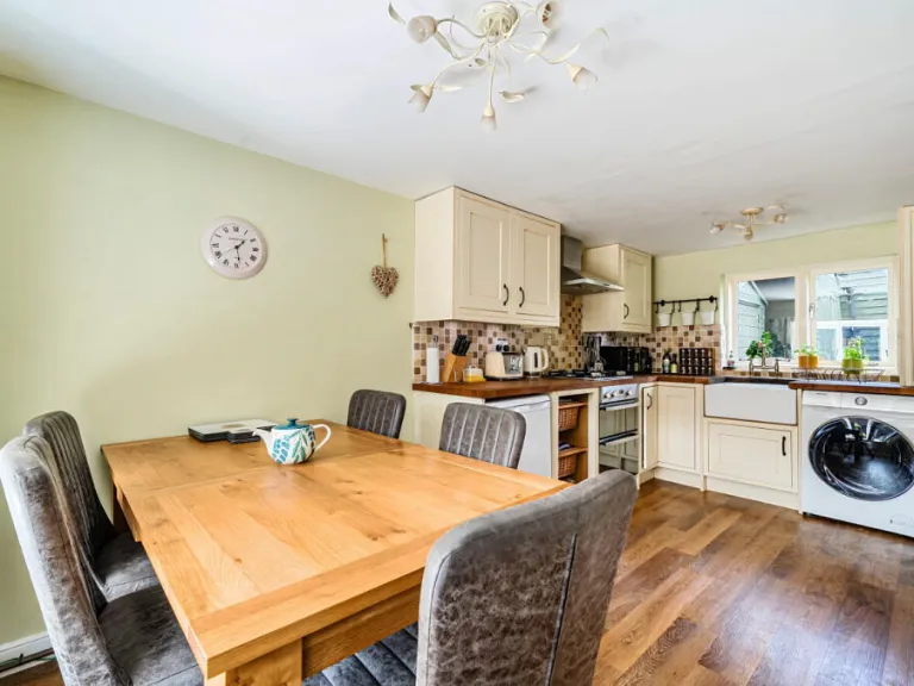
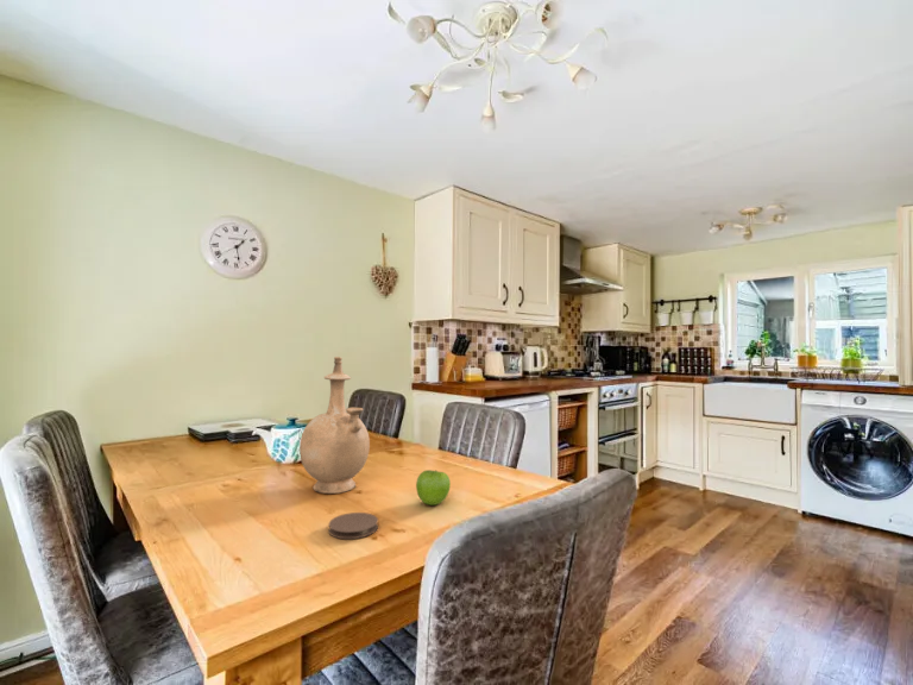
+ coaster (353, 524)
+ vase (335, 421)
+ fruit (433, 485)
